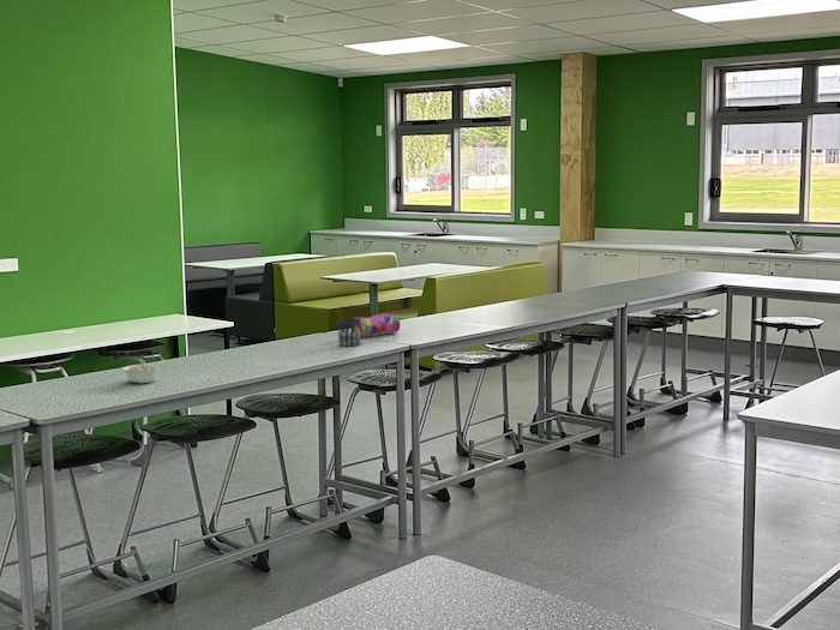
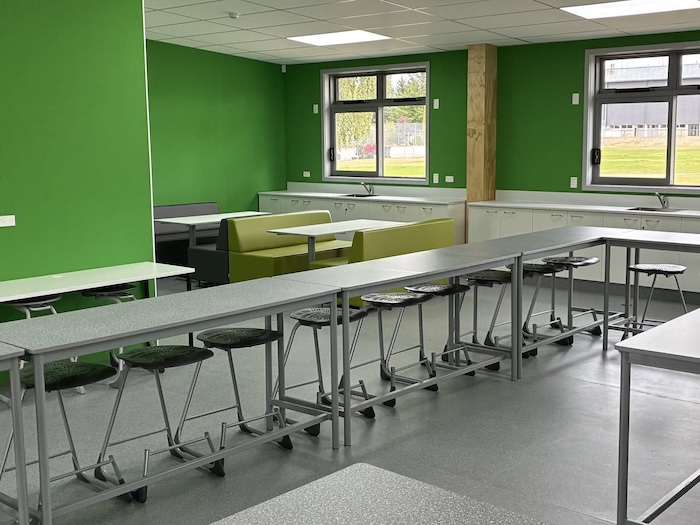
- legume (140, 372)
- pencil case (376, 324)
- cup (349, 332)
